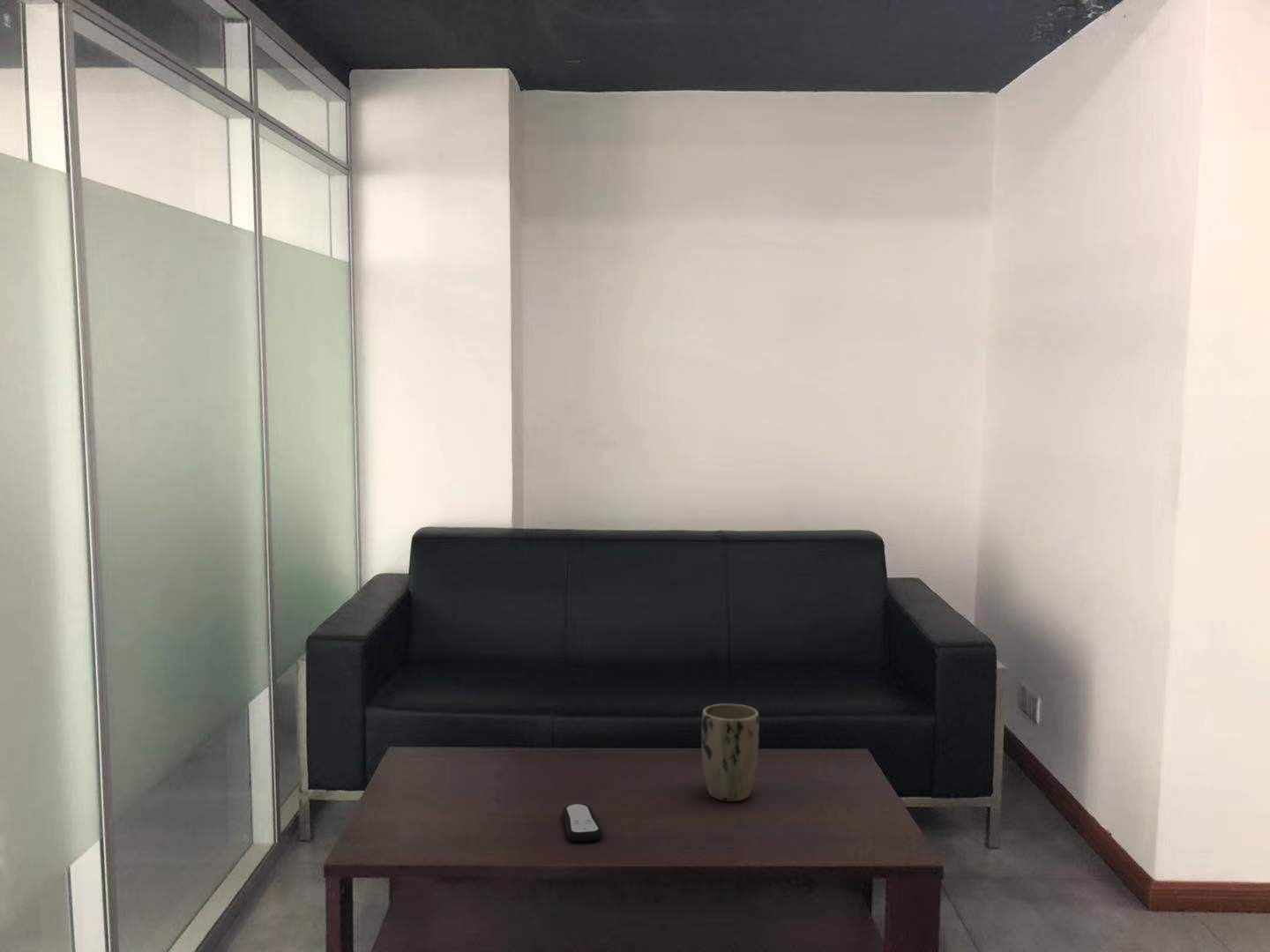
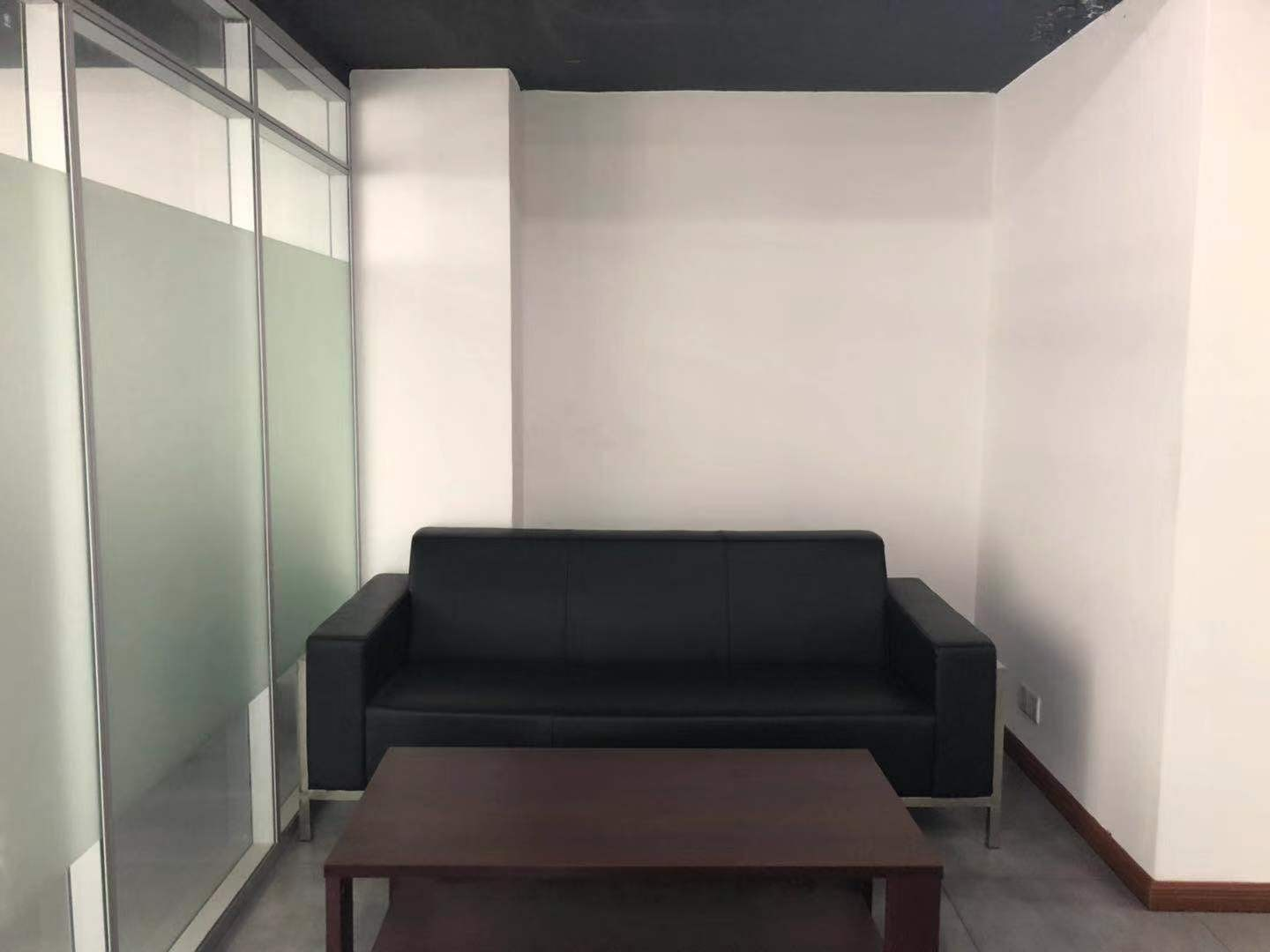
- remote control (580, 822)
- plant pot (729, 753)
